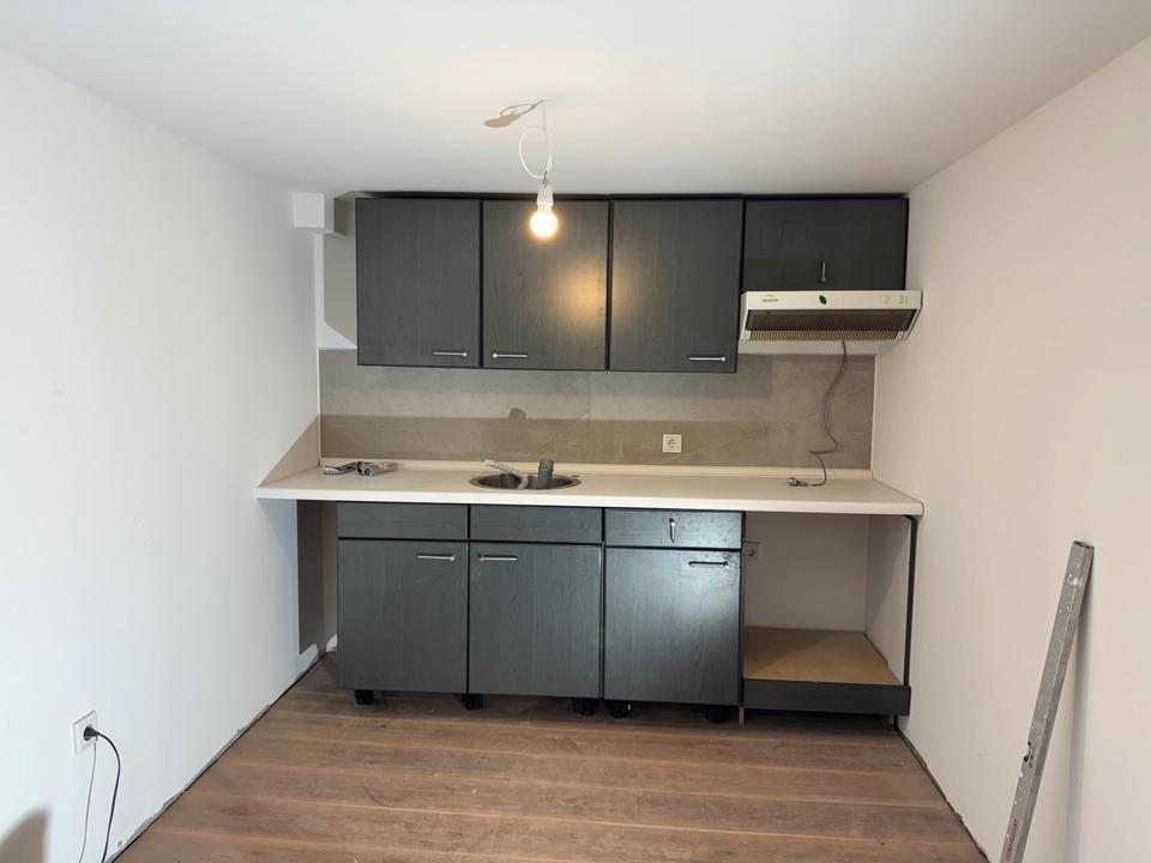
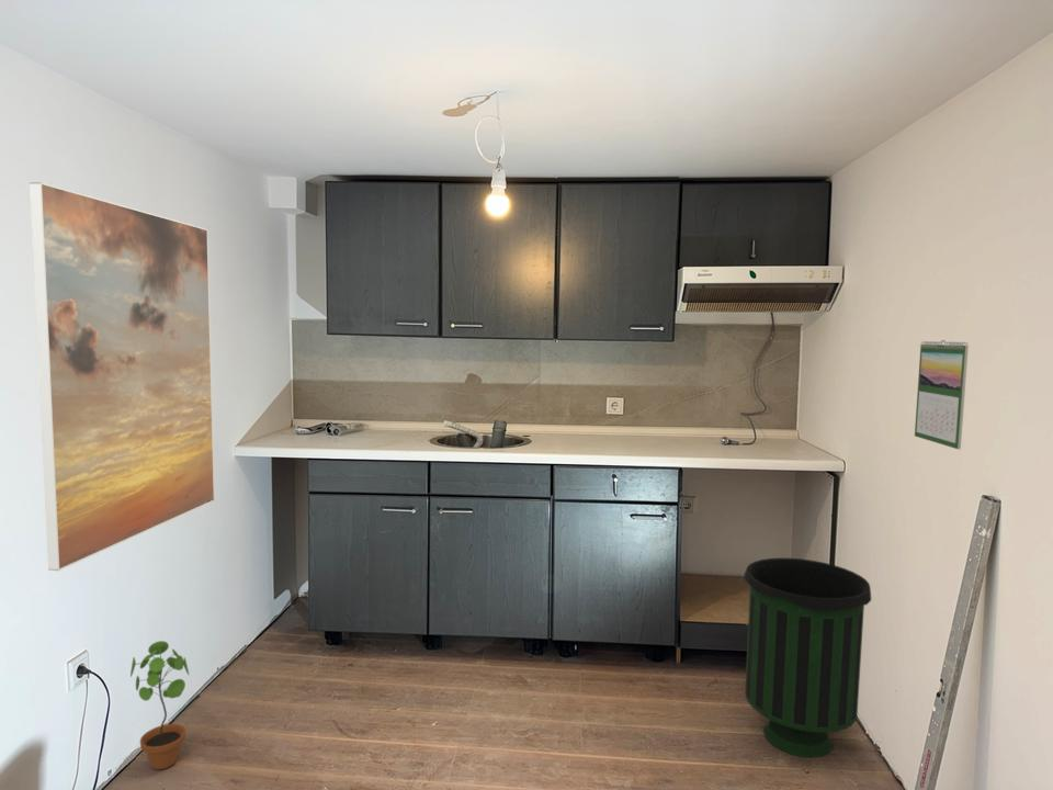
+ trash can (801, 657)
+ calendar (939, 391)
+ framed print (140, 373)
+ potted plant (163, 706)
